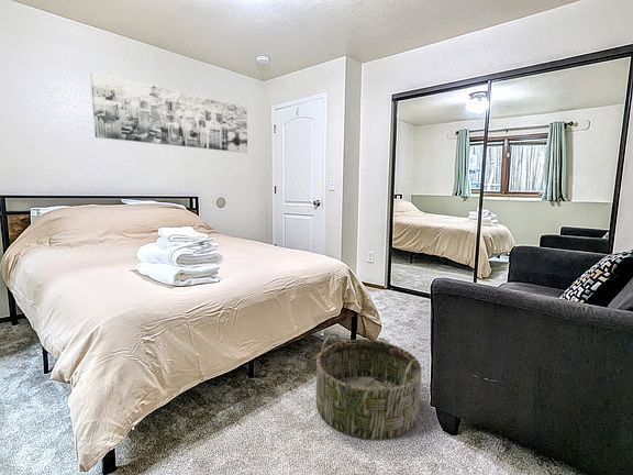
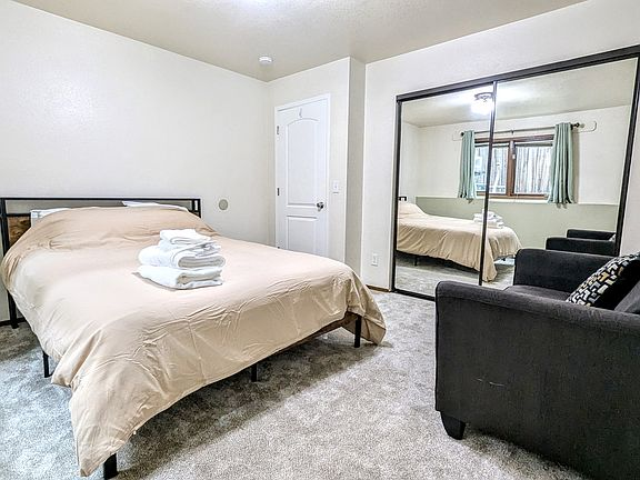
- basket (367, 375)
- wall art (181, 119)
